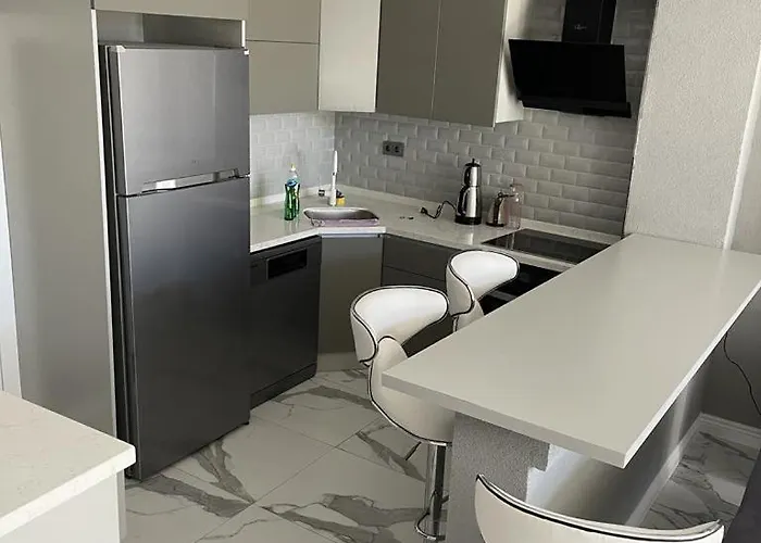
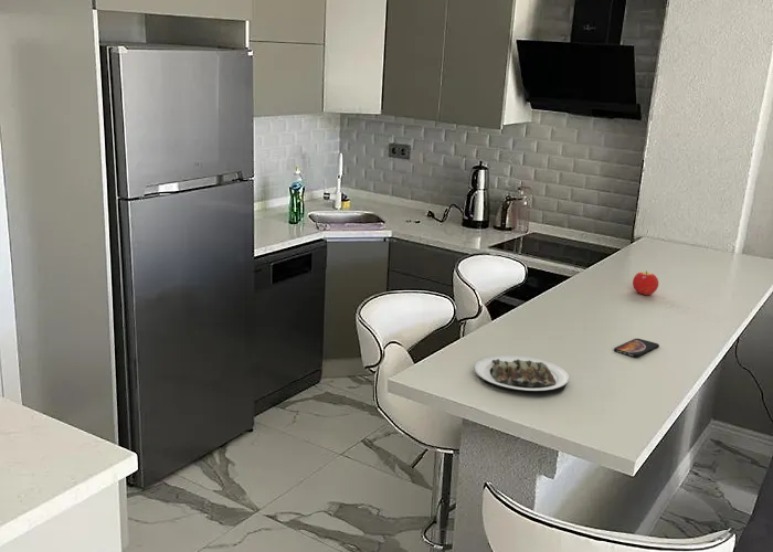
+ plate (521, 371)
+ fruit (645, 282)
+ smartphone (636, 347)
